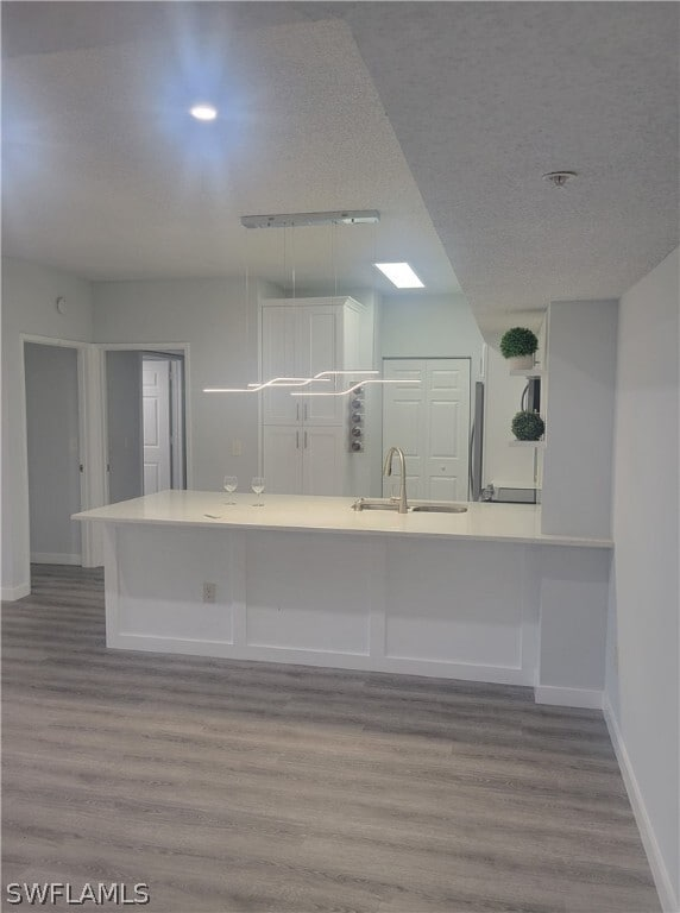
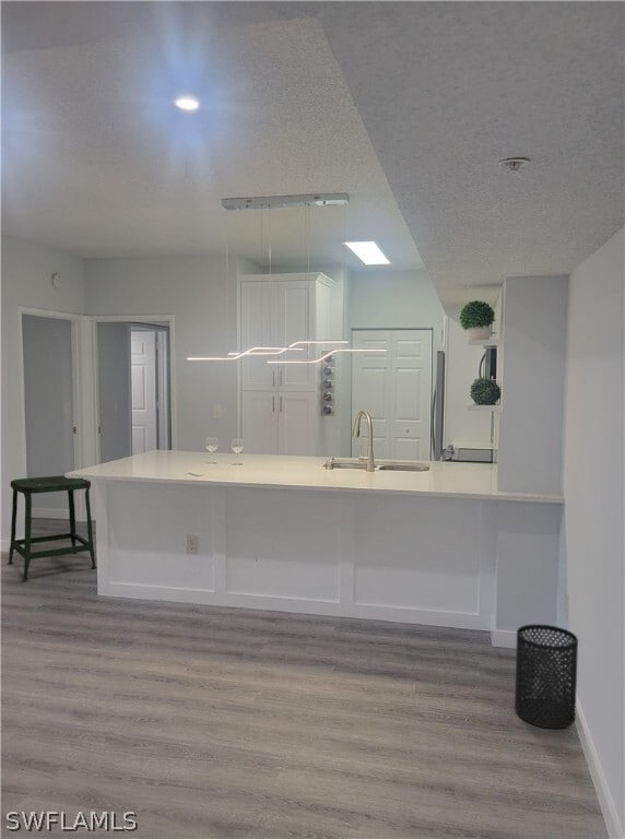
+ trash can (545, 674)
+ stool (50, 535)
